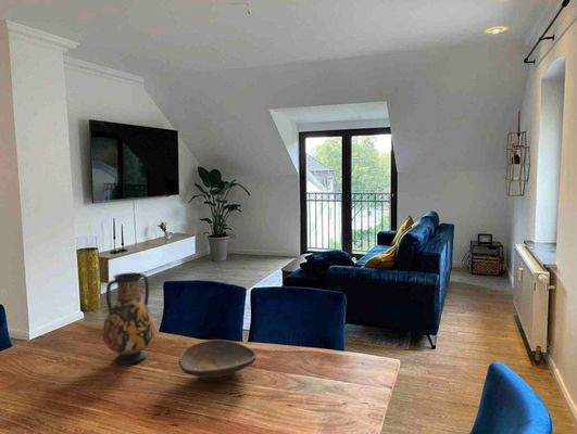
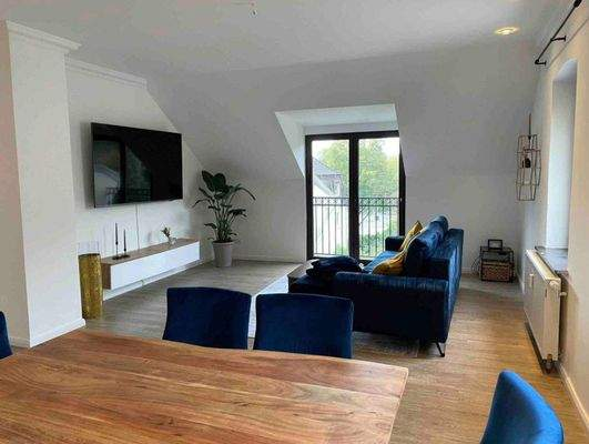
- vase (128, 317)
- decorative bowl (218, 362)
